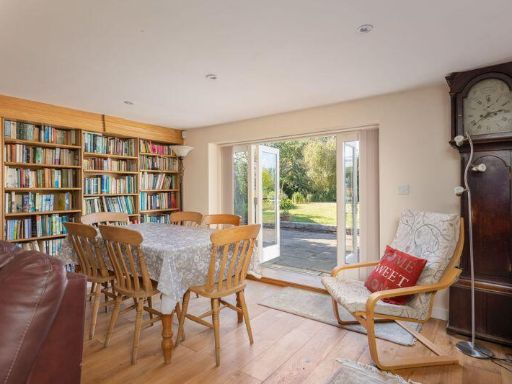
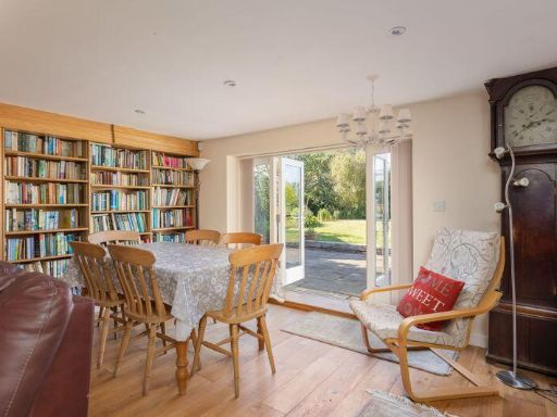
+ chandelier (372, 116)
